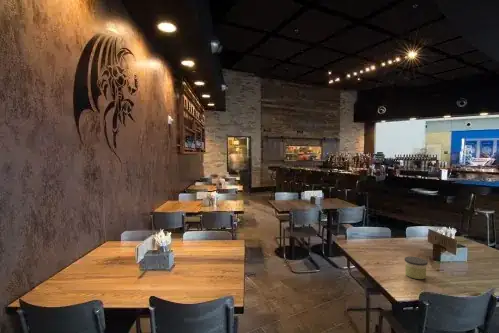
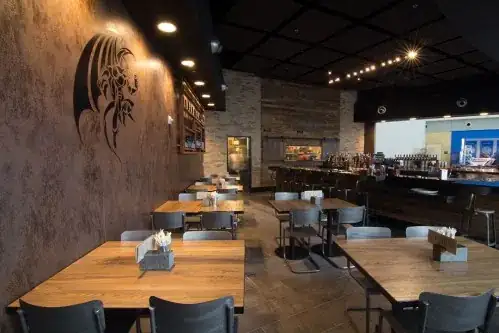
- candle (415, 267)
